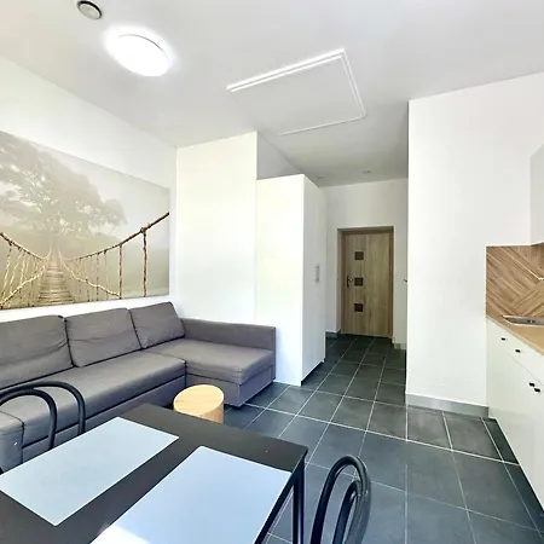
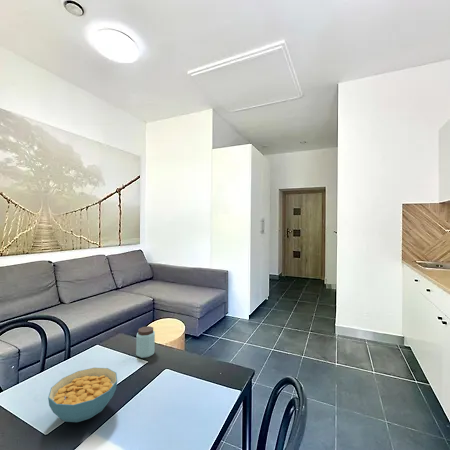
+ cereal bowl (84, 399)
+ peanut butter (145, 341)
